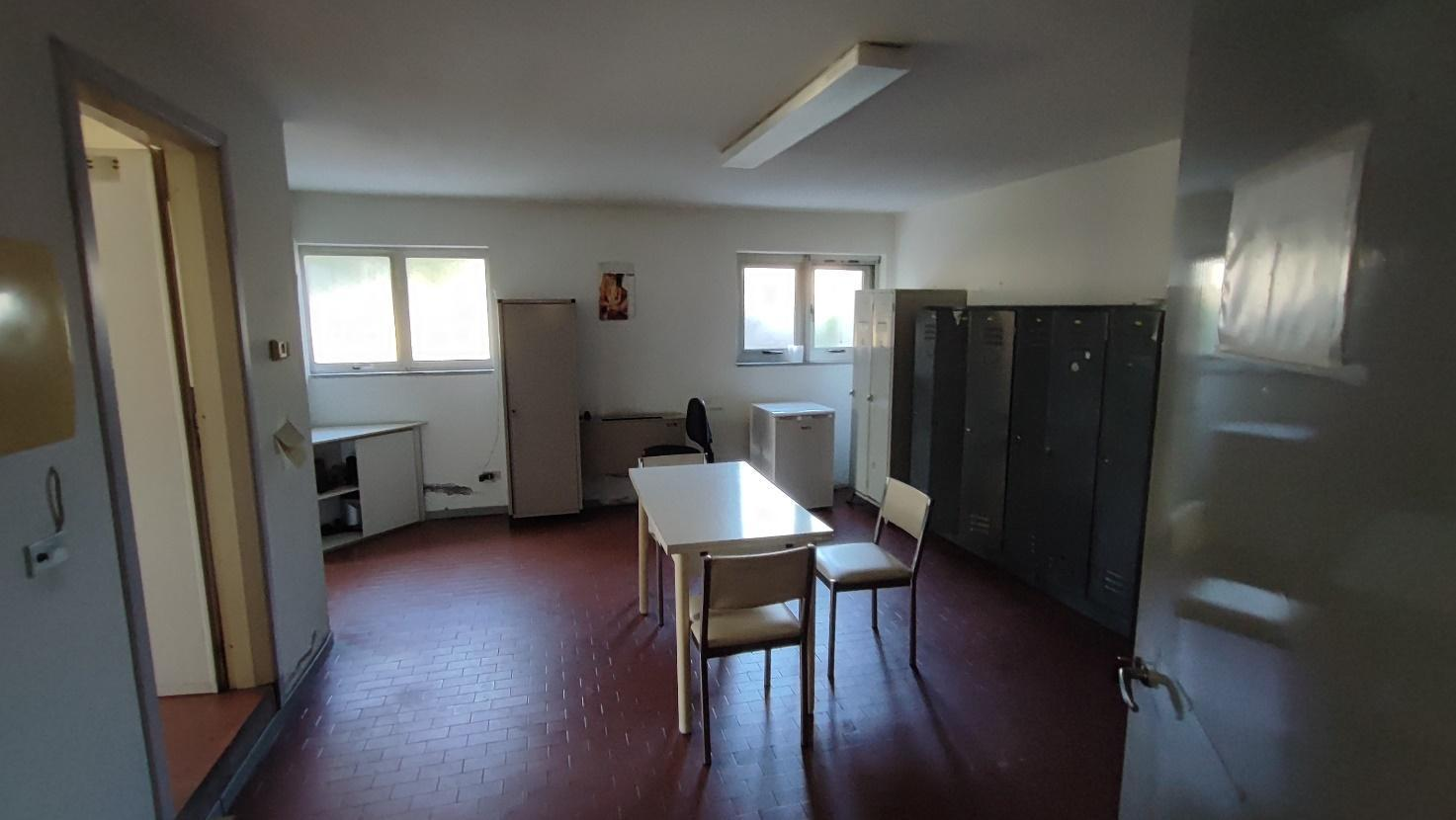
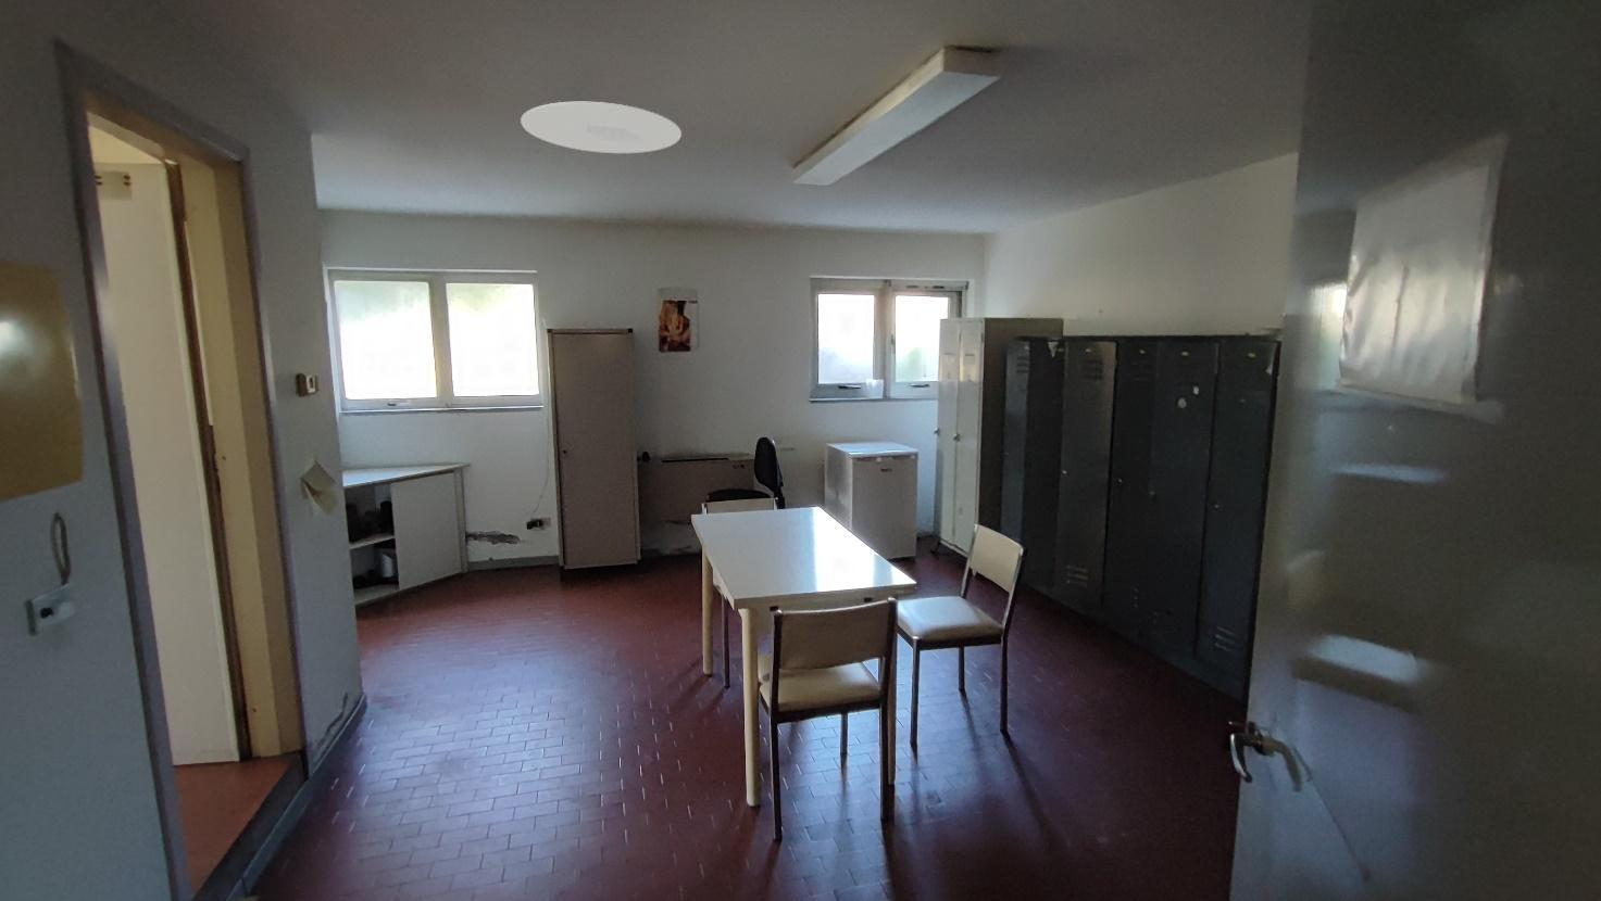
+ ceiling light (603, 123)
